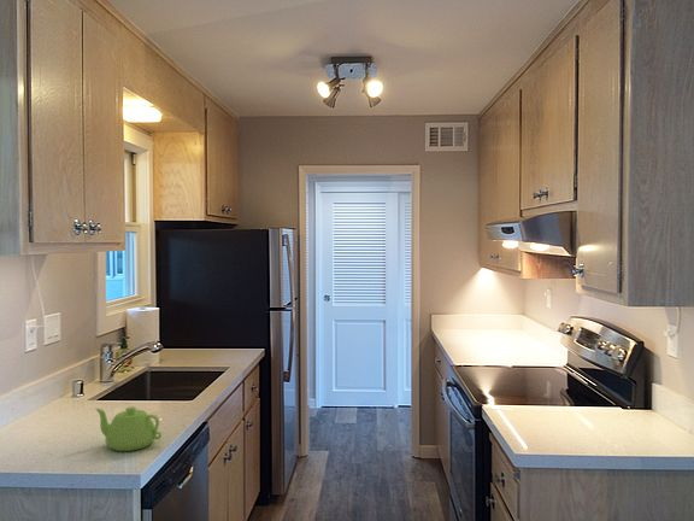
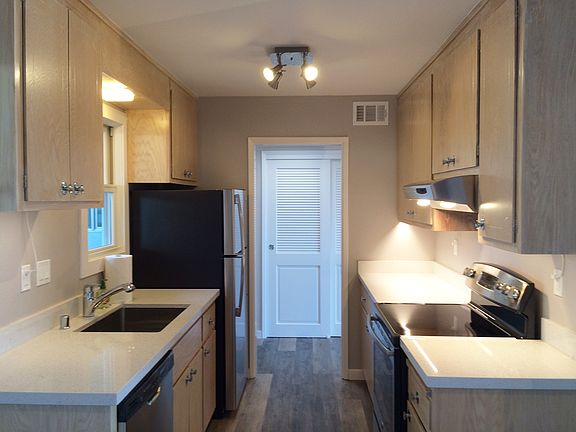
- teapot (128, 426)
